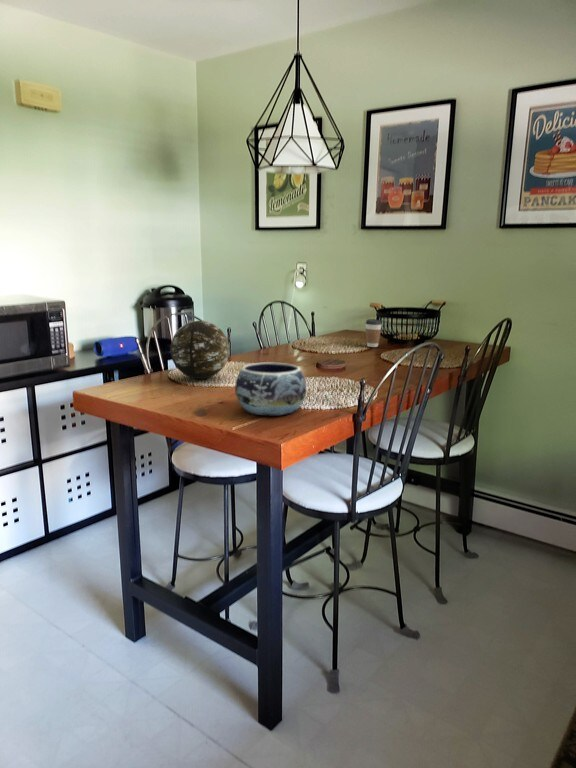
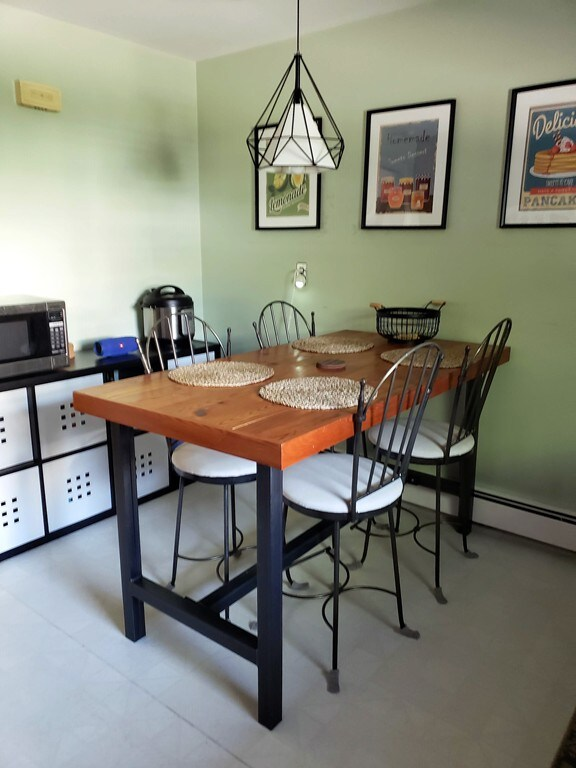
- decorative bowl (270, 388)
- decorative orb (200, 349)
- coffee cup (373, 333)
